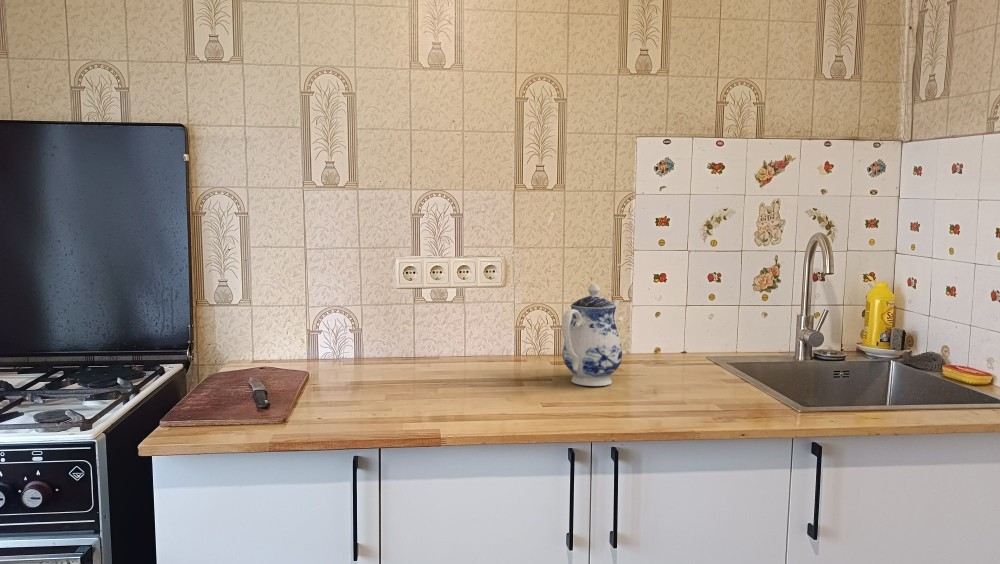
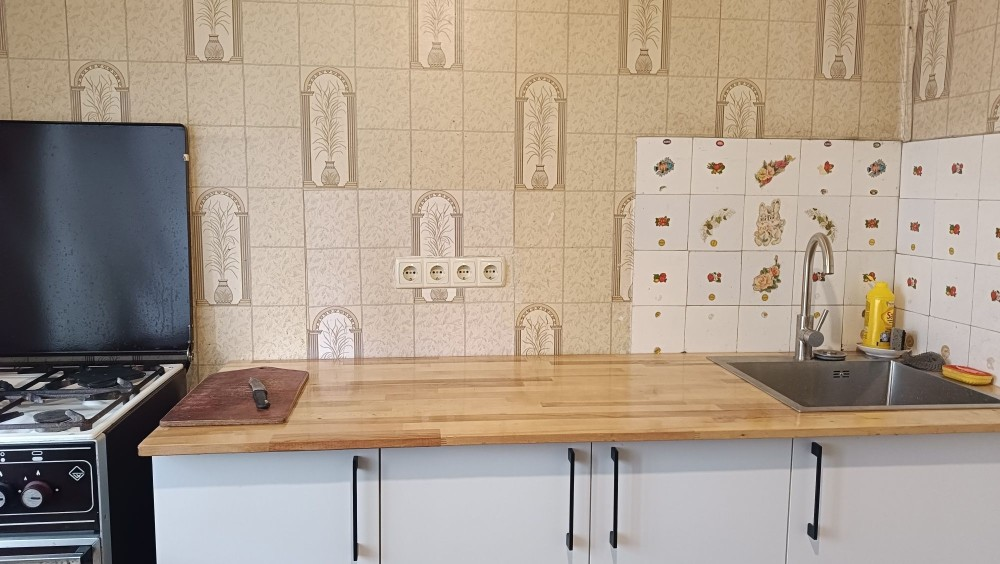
- teapot (592, 333)
